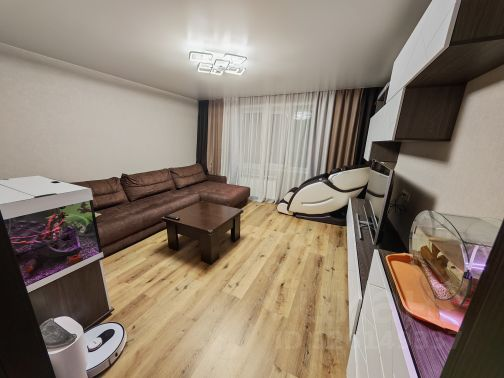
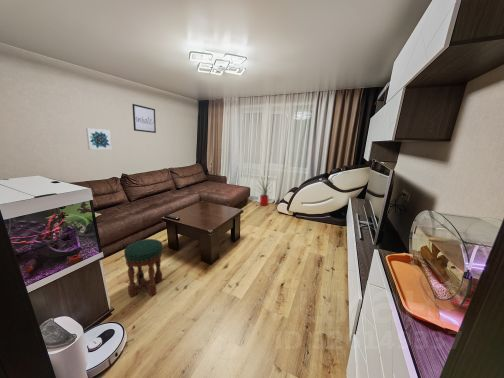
+ wall art (144, 119)
+ wall art (99, 139)
+ house plant (265, 190)
+ stool (145, 265)
